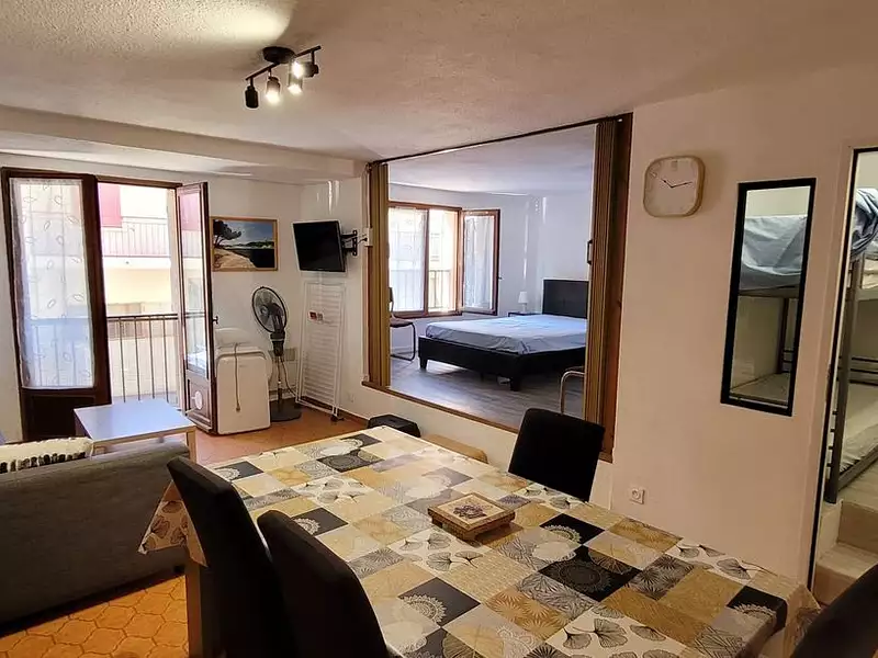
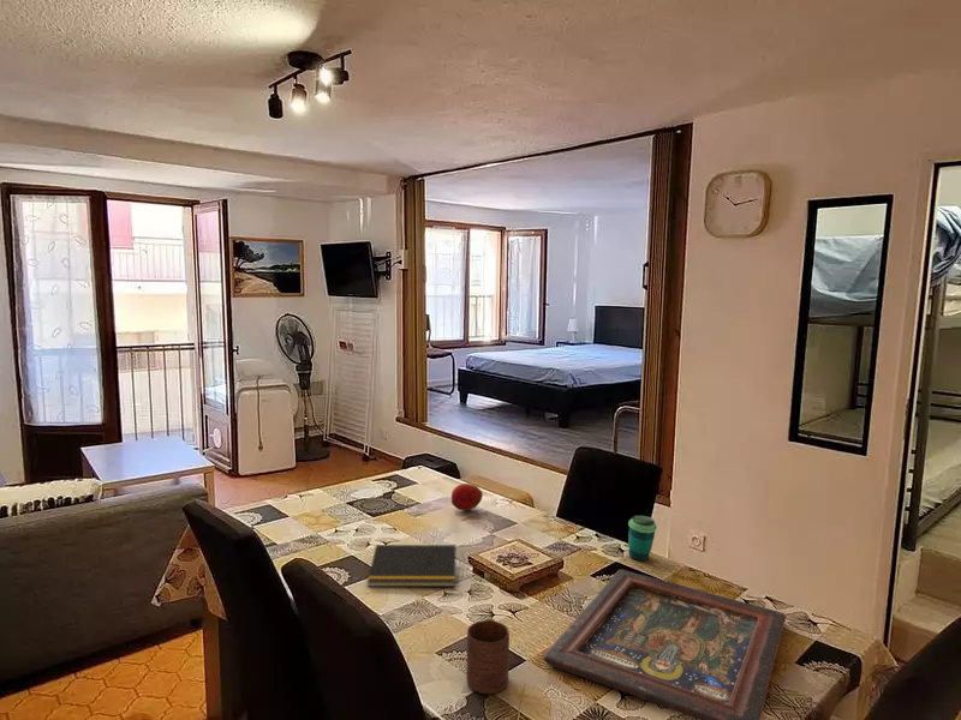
+ religious icon (671, 636)
+ fruit (466, 496)
+ cup (641, 538)
+ cup (485, 653)
+ notepad (413, 564)
